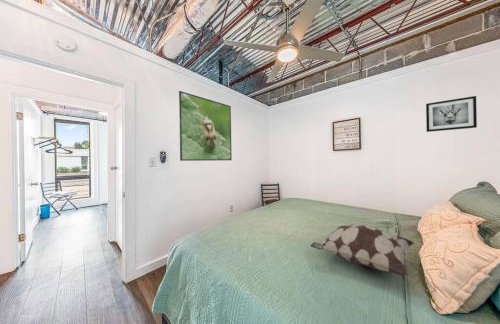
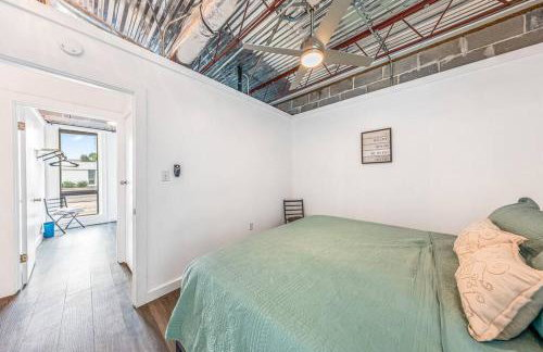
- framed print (208, 130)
- wall art (449, 115)
- decorative pillow (362, 244)
